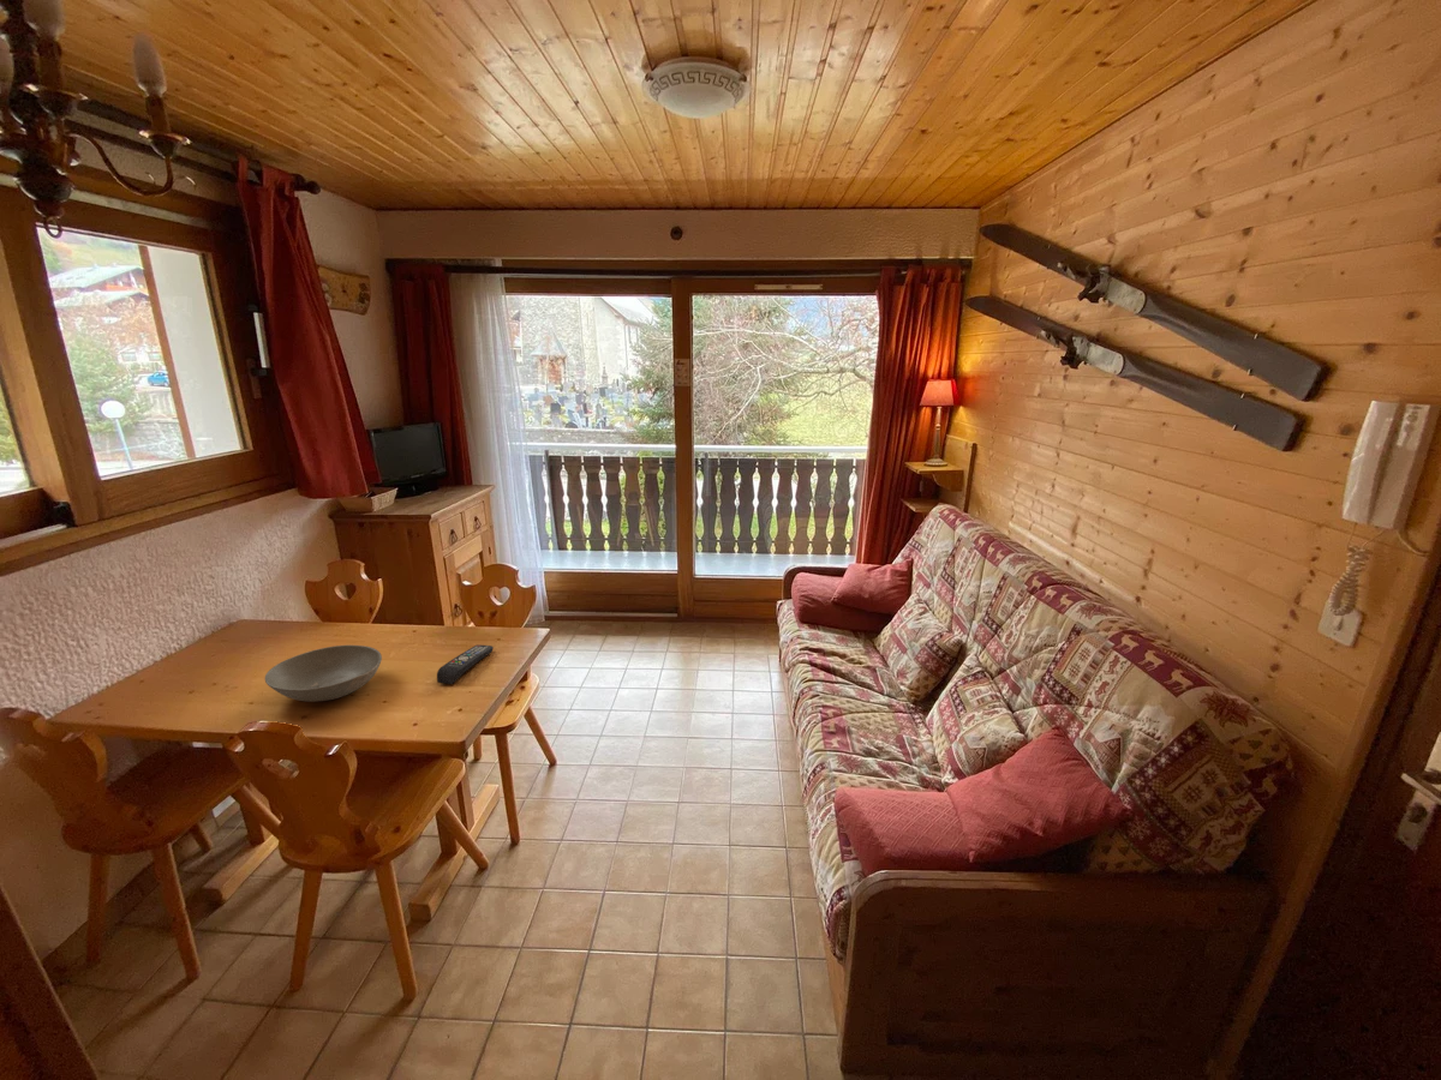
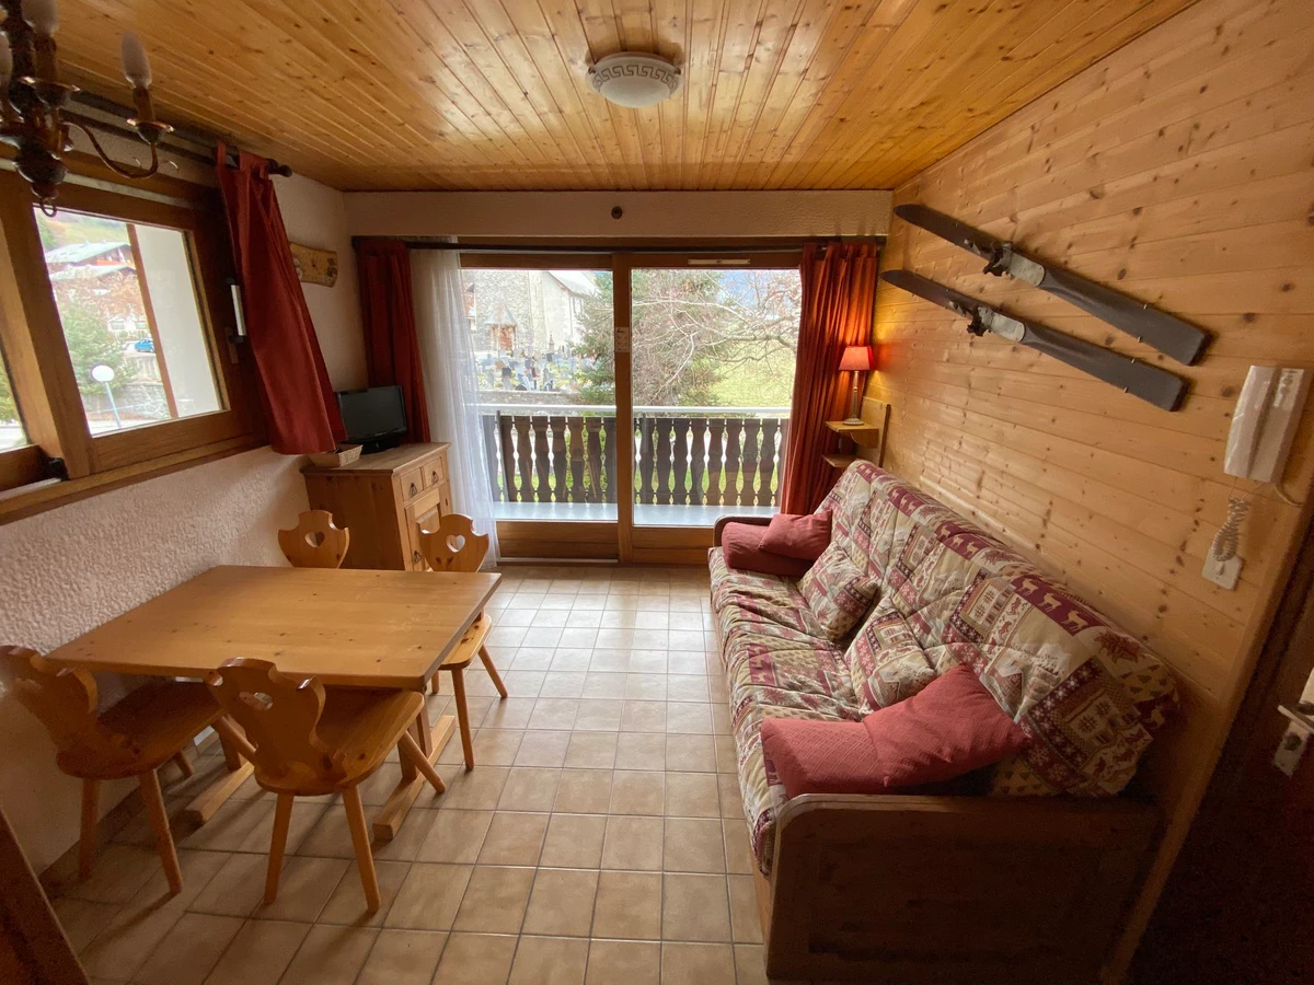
- bowl (328, 678)
- remote control (465, 661)
